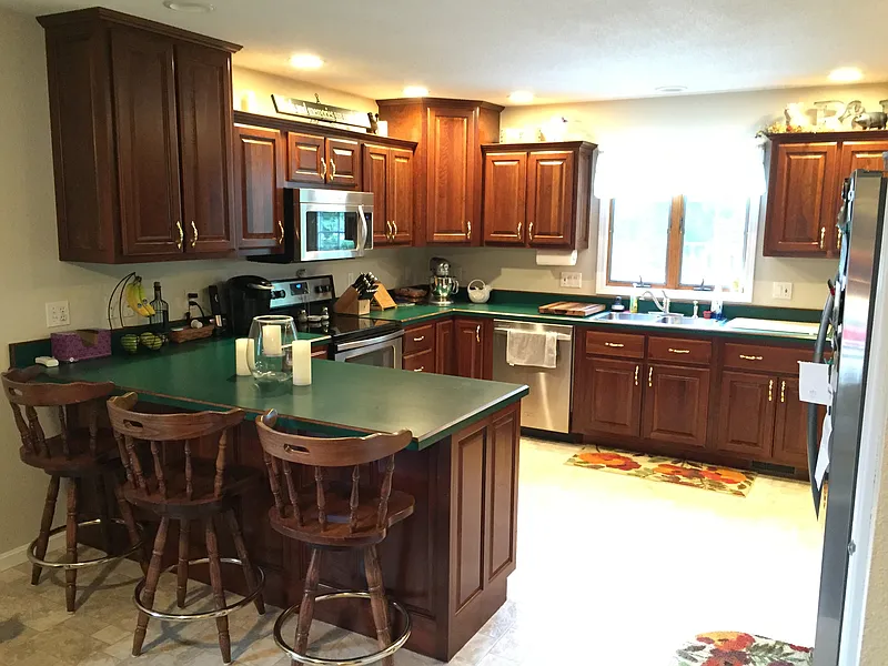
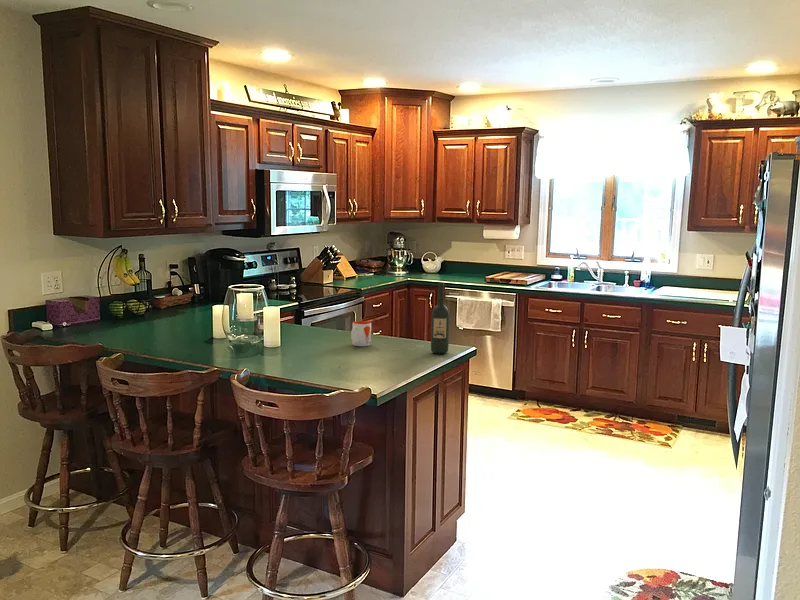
+ wine bottle (440, 318)
+ mug (359, 334)
